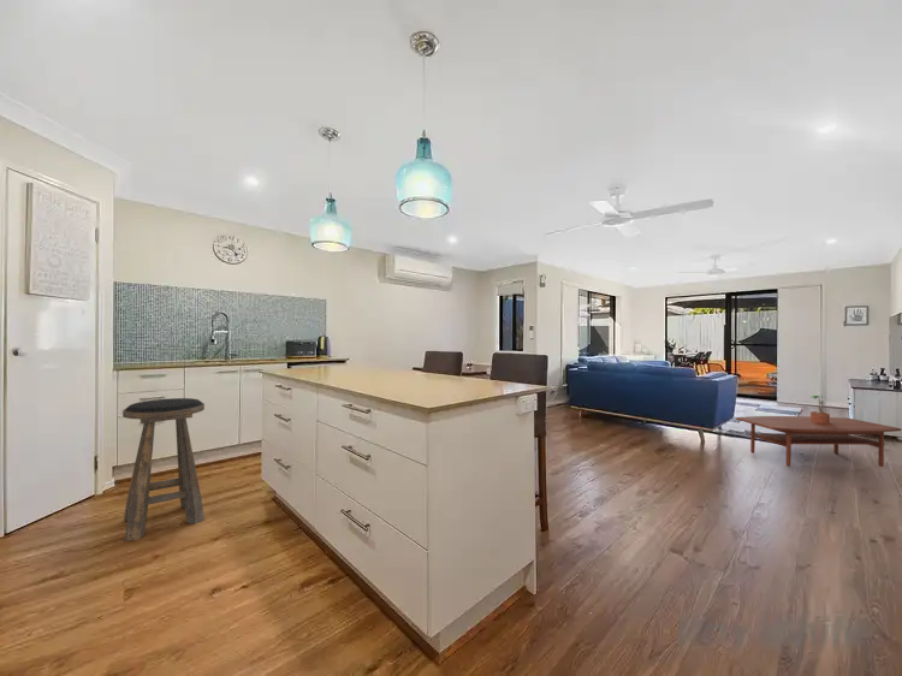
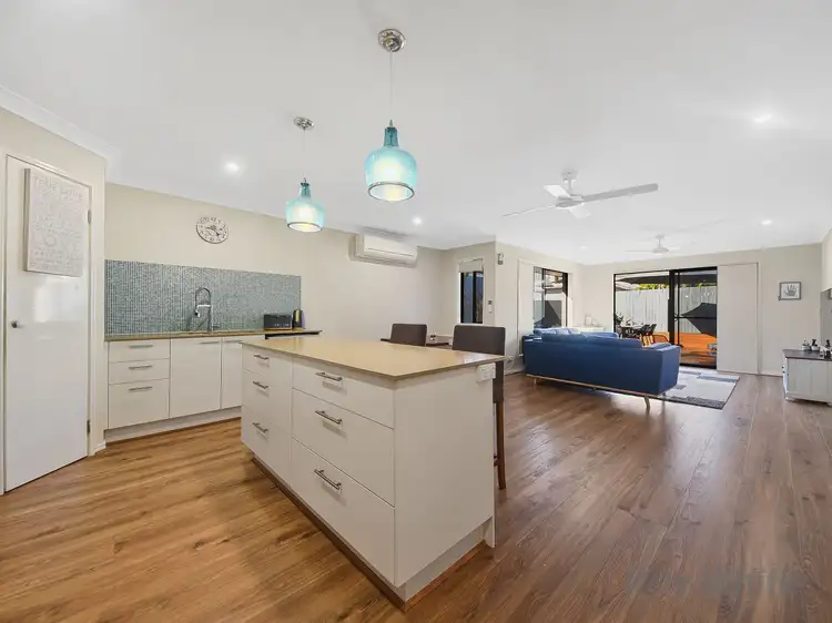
- potted plant (819, 408)
- coffee table (813, 440)
- stool (178, 461)
